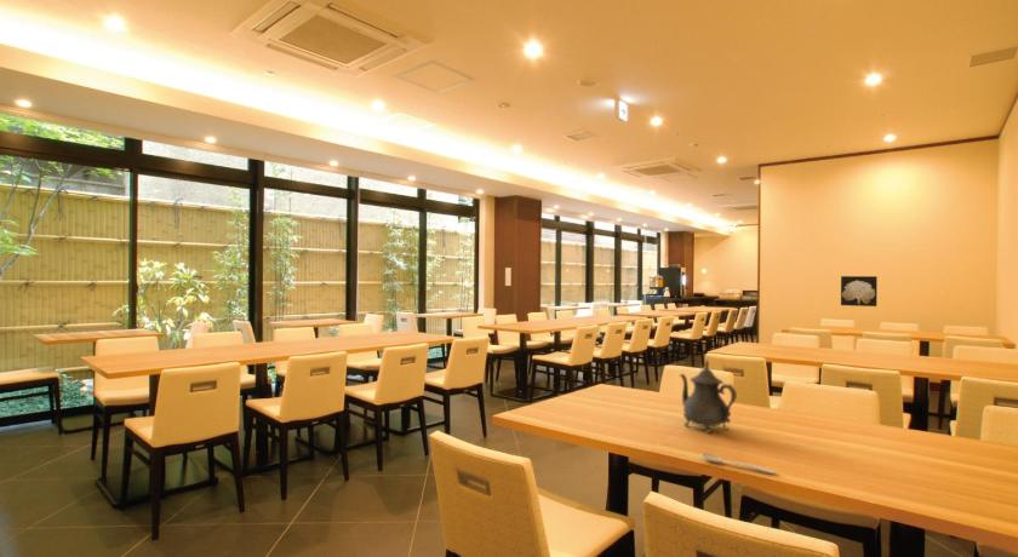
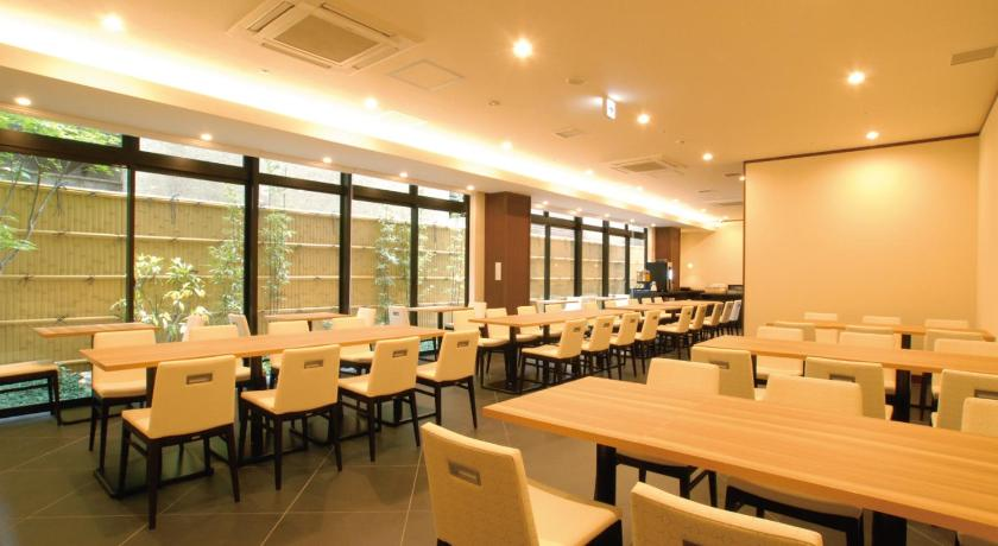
- spoon (736, 463)
- wall art (858, 291)
- teapot (705, 392)
